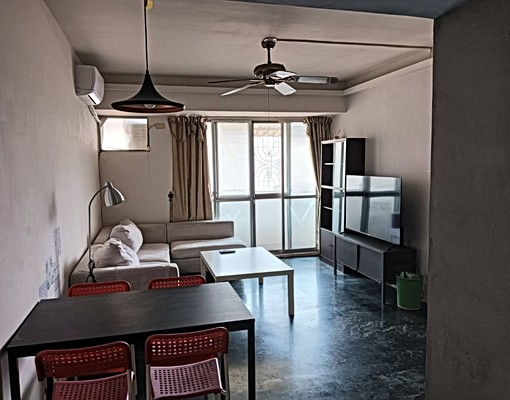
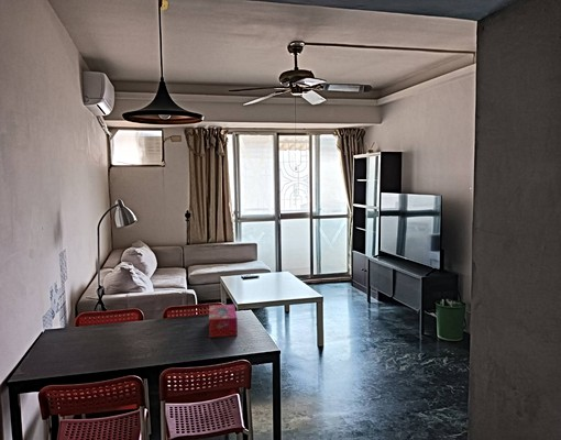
+ tissue box (222, 319)
